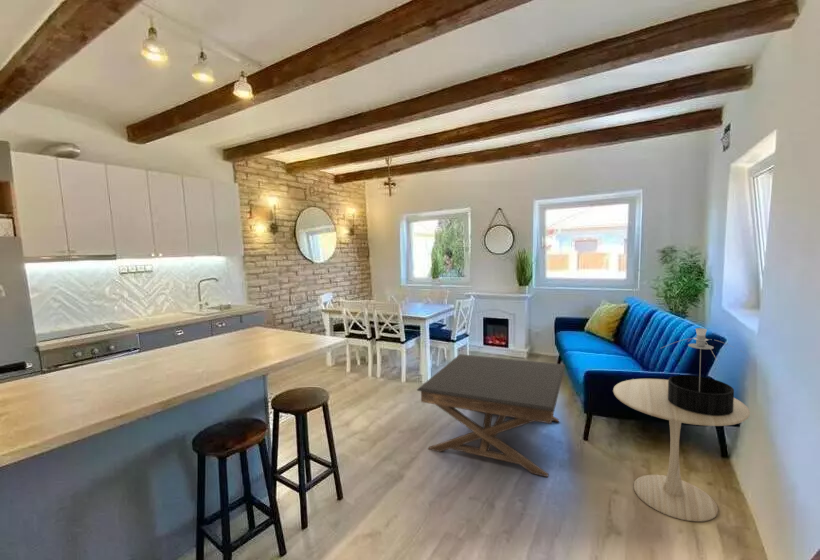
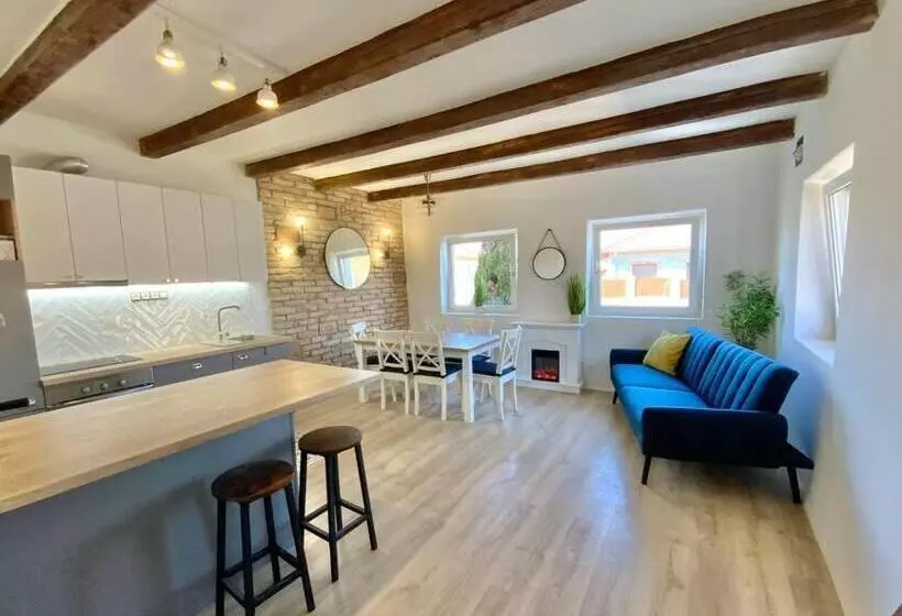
- side table (674, 447)
- table lamp (700, 366)
- coffee table (496, 404)
